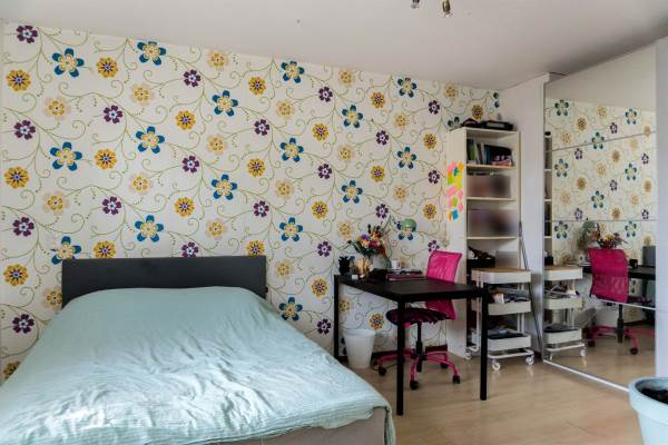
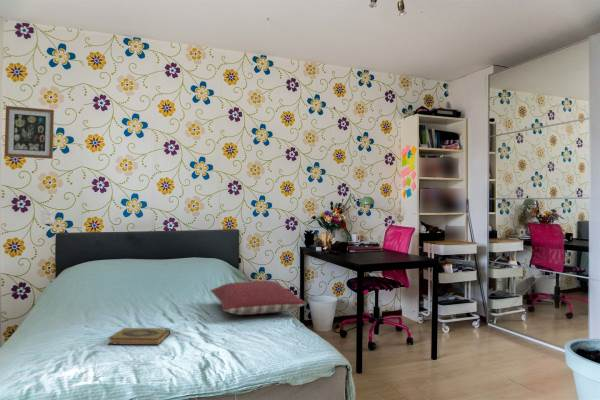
+ hardback book (140, 335)
+ pillow (255, 296)
+ wall art (29, 132)
